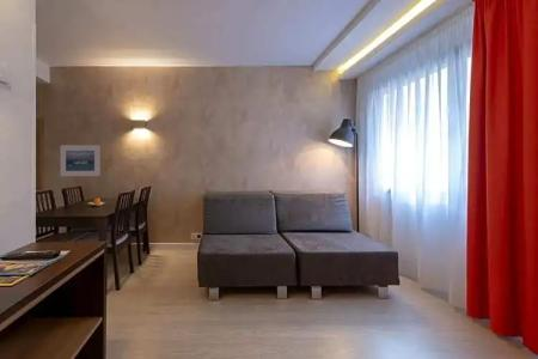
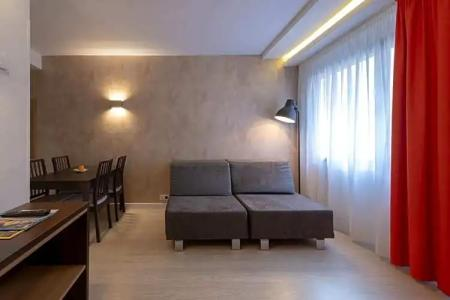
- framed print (80, 160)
